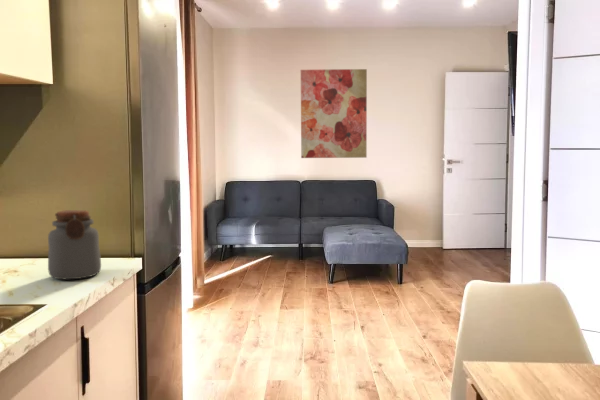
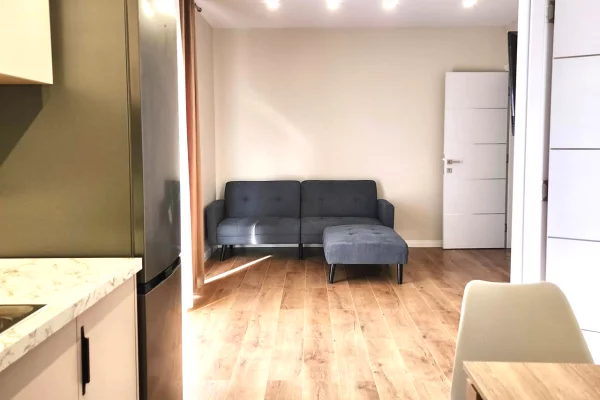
- wall art (333, 114)
- jar (74, 243)
